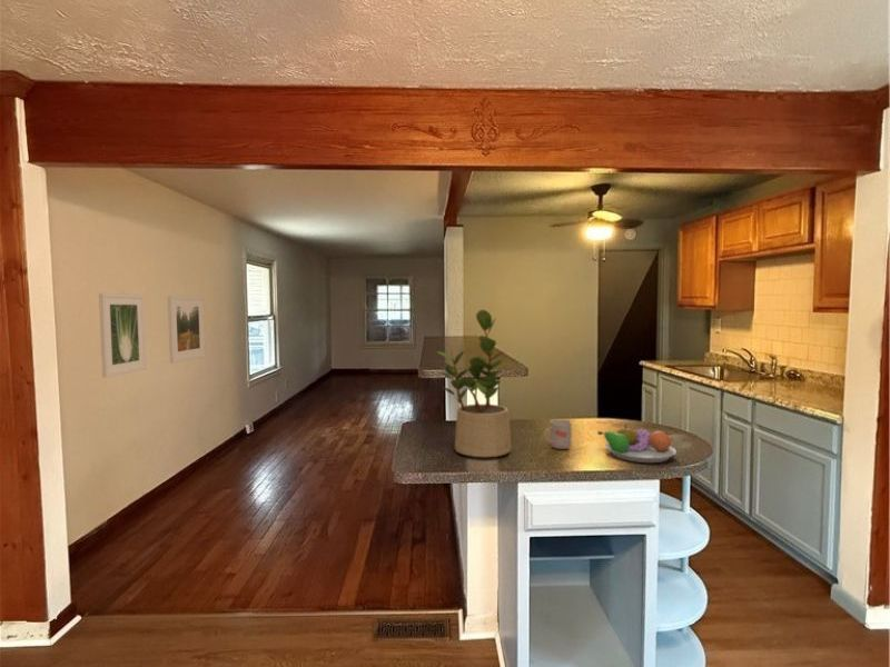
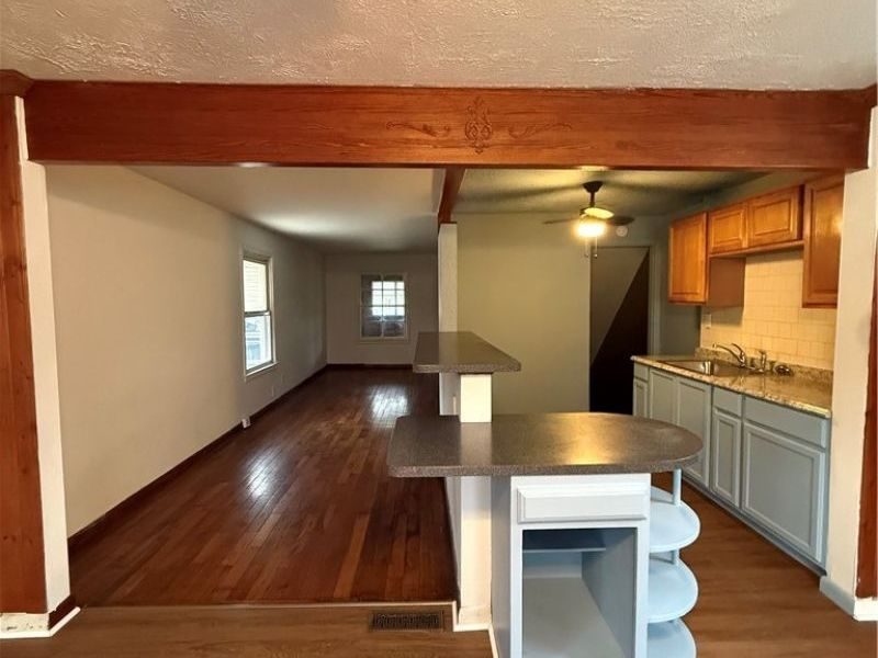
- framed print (123, 334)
- potted plant (474, 381)
- mug (557, 431)
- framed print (187, 328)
- fruit bowl (636, 440)
